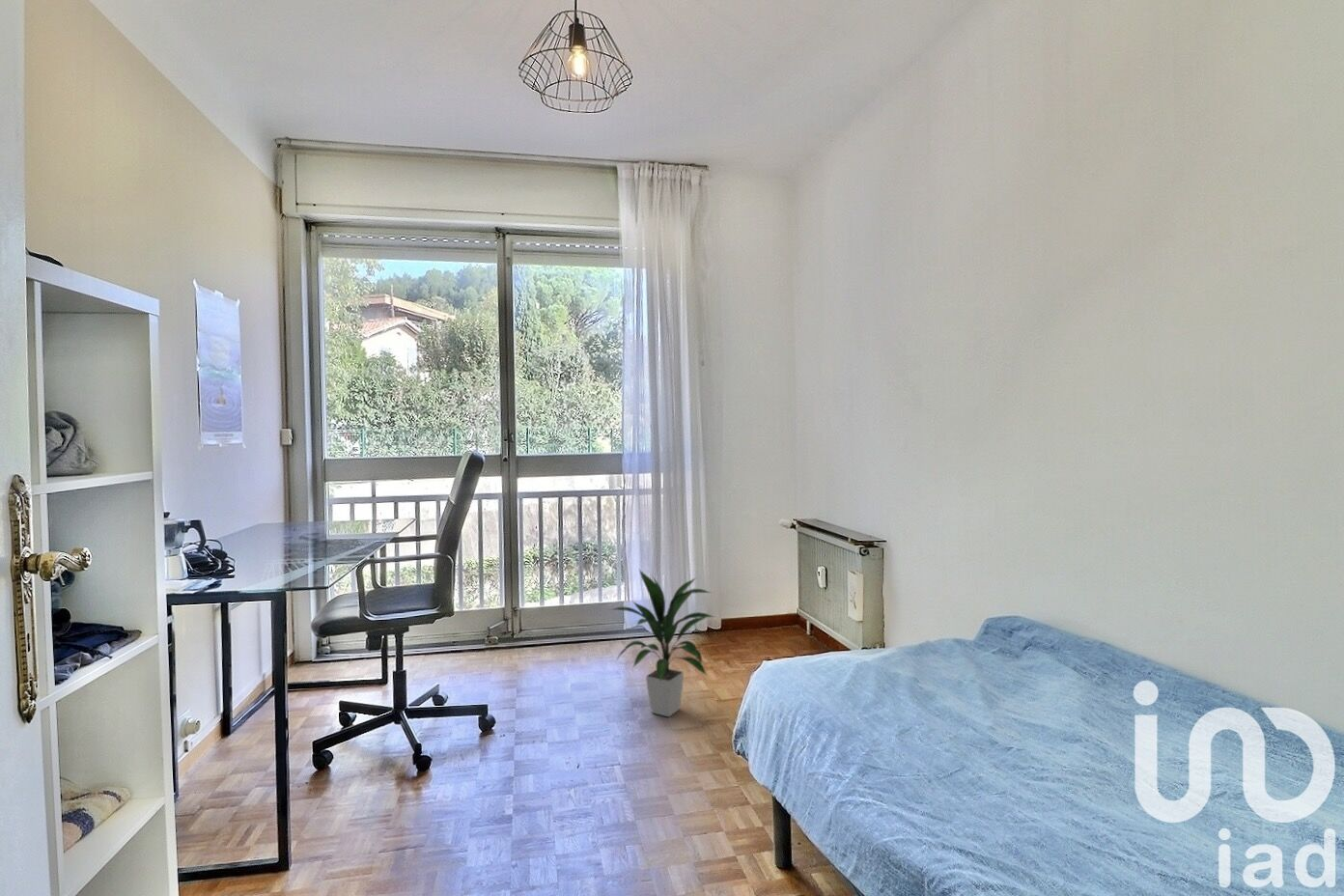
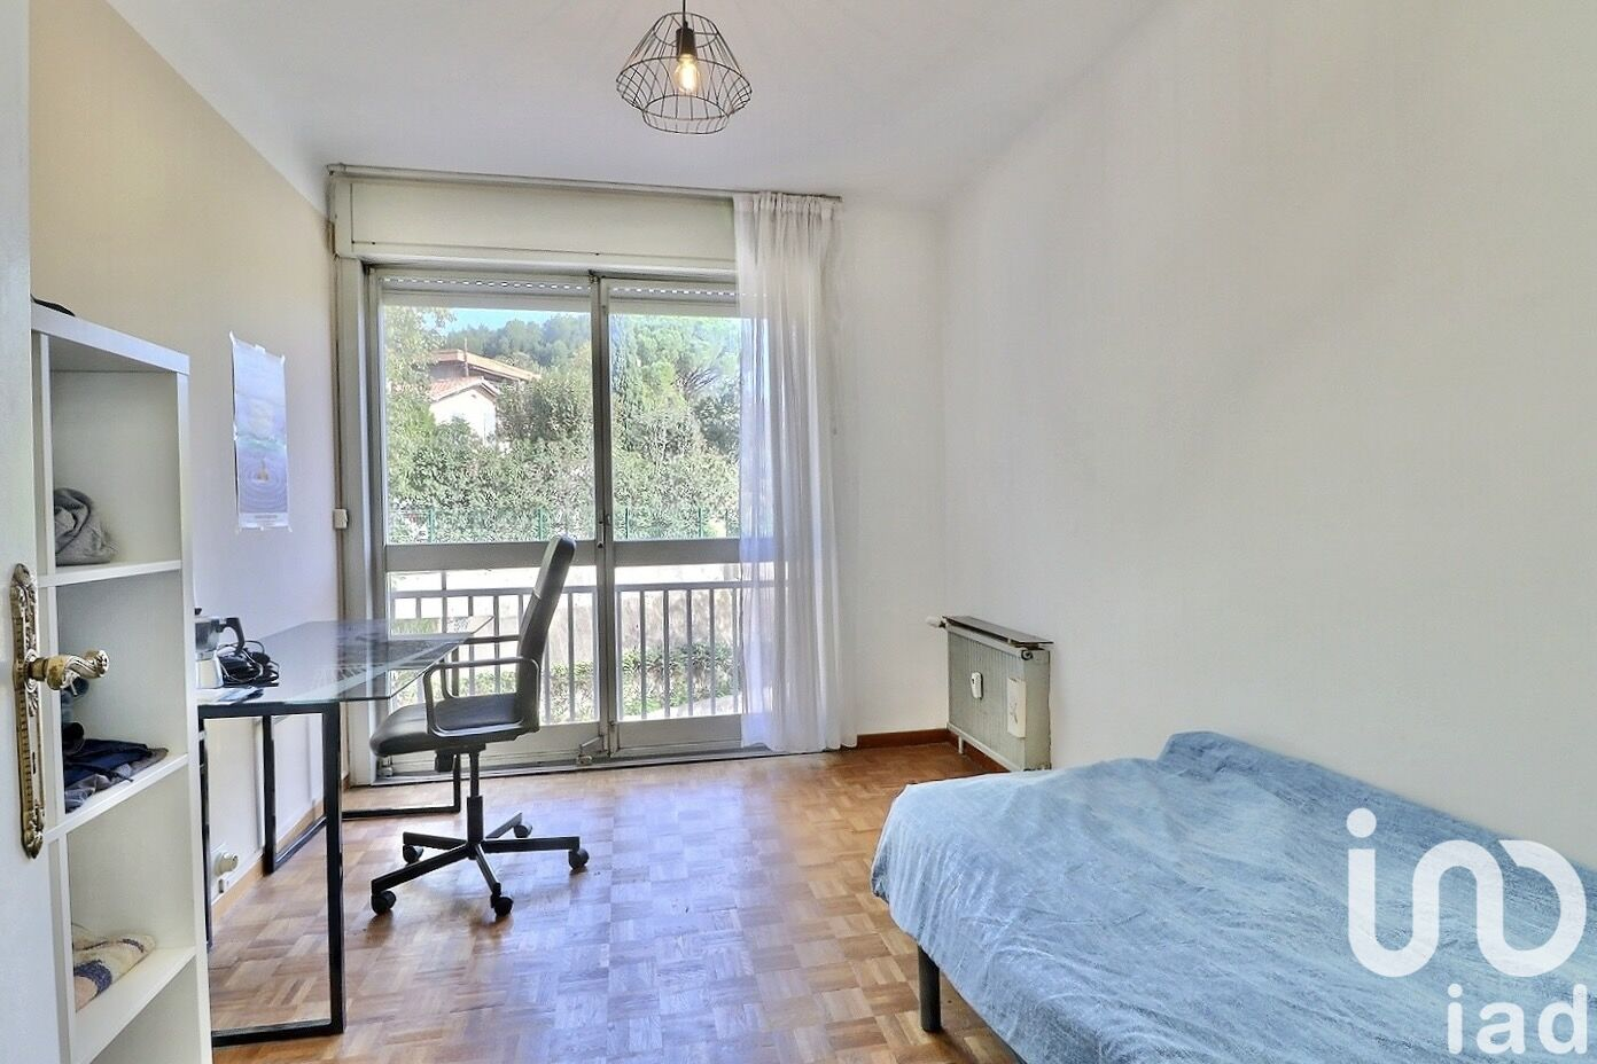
- indoor plant (668, 640)
